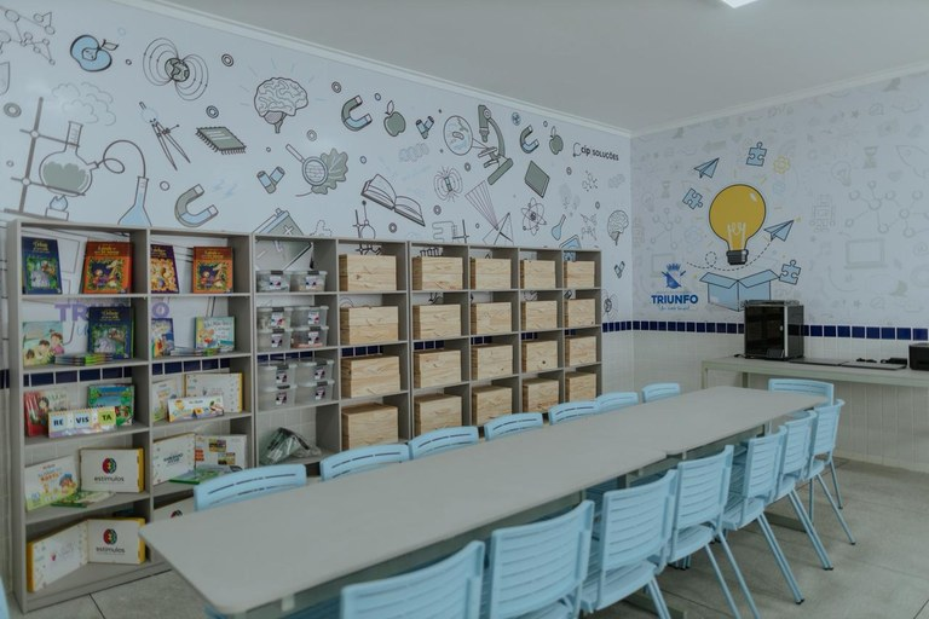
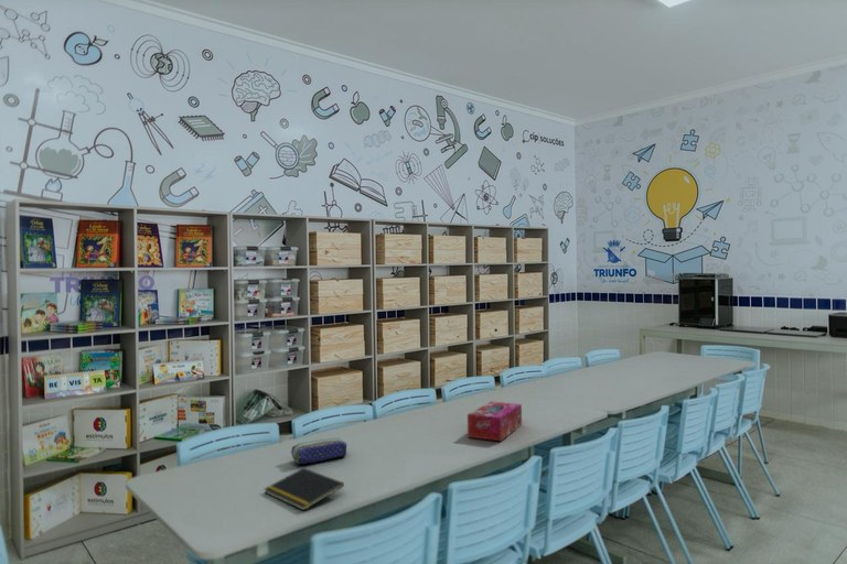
+ notepad (303, 487)
+ pencil case (319, 449)
+ tissue box (495, 420)
